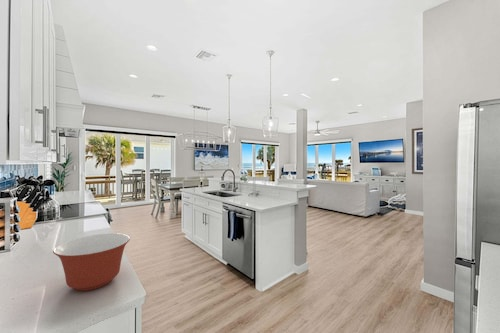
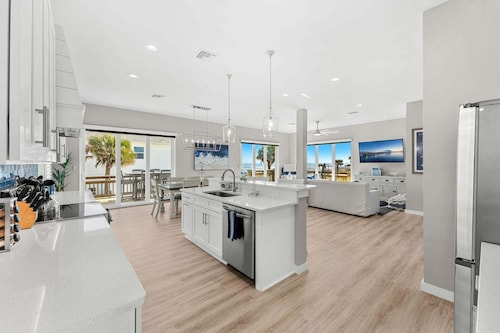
- mixing bowl (94, 262)
